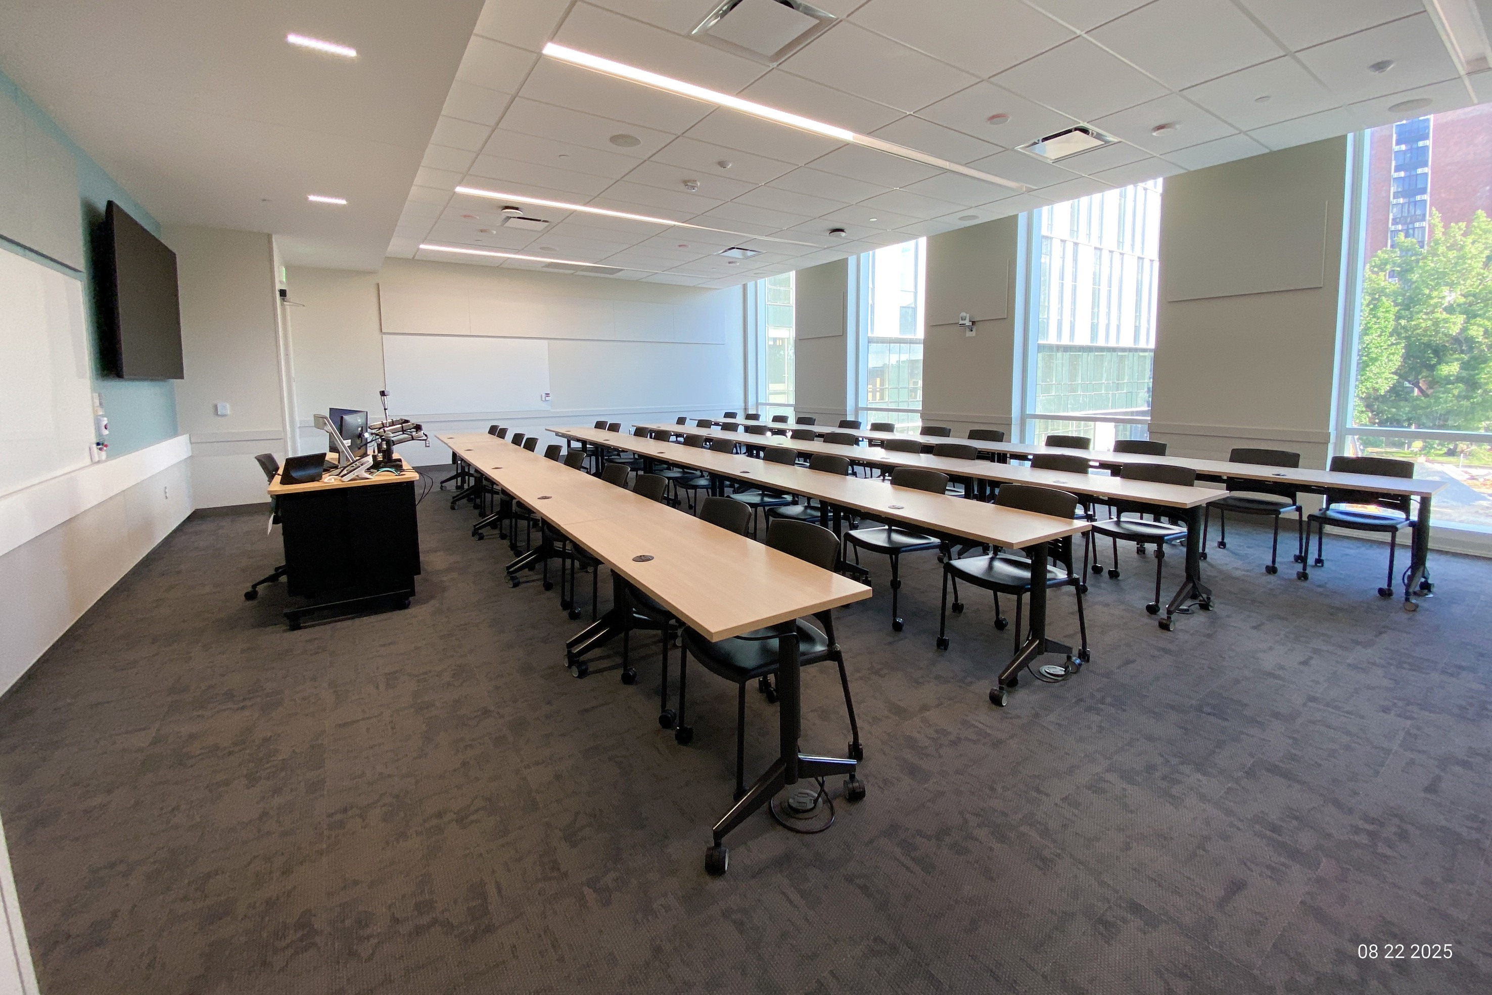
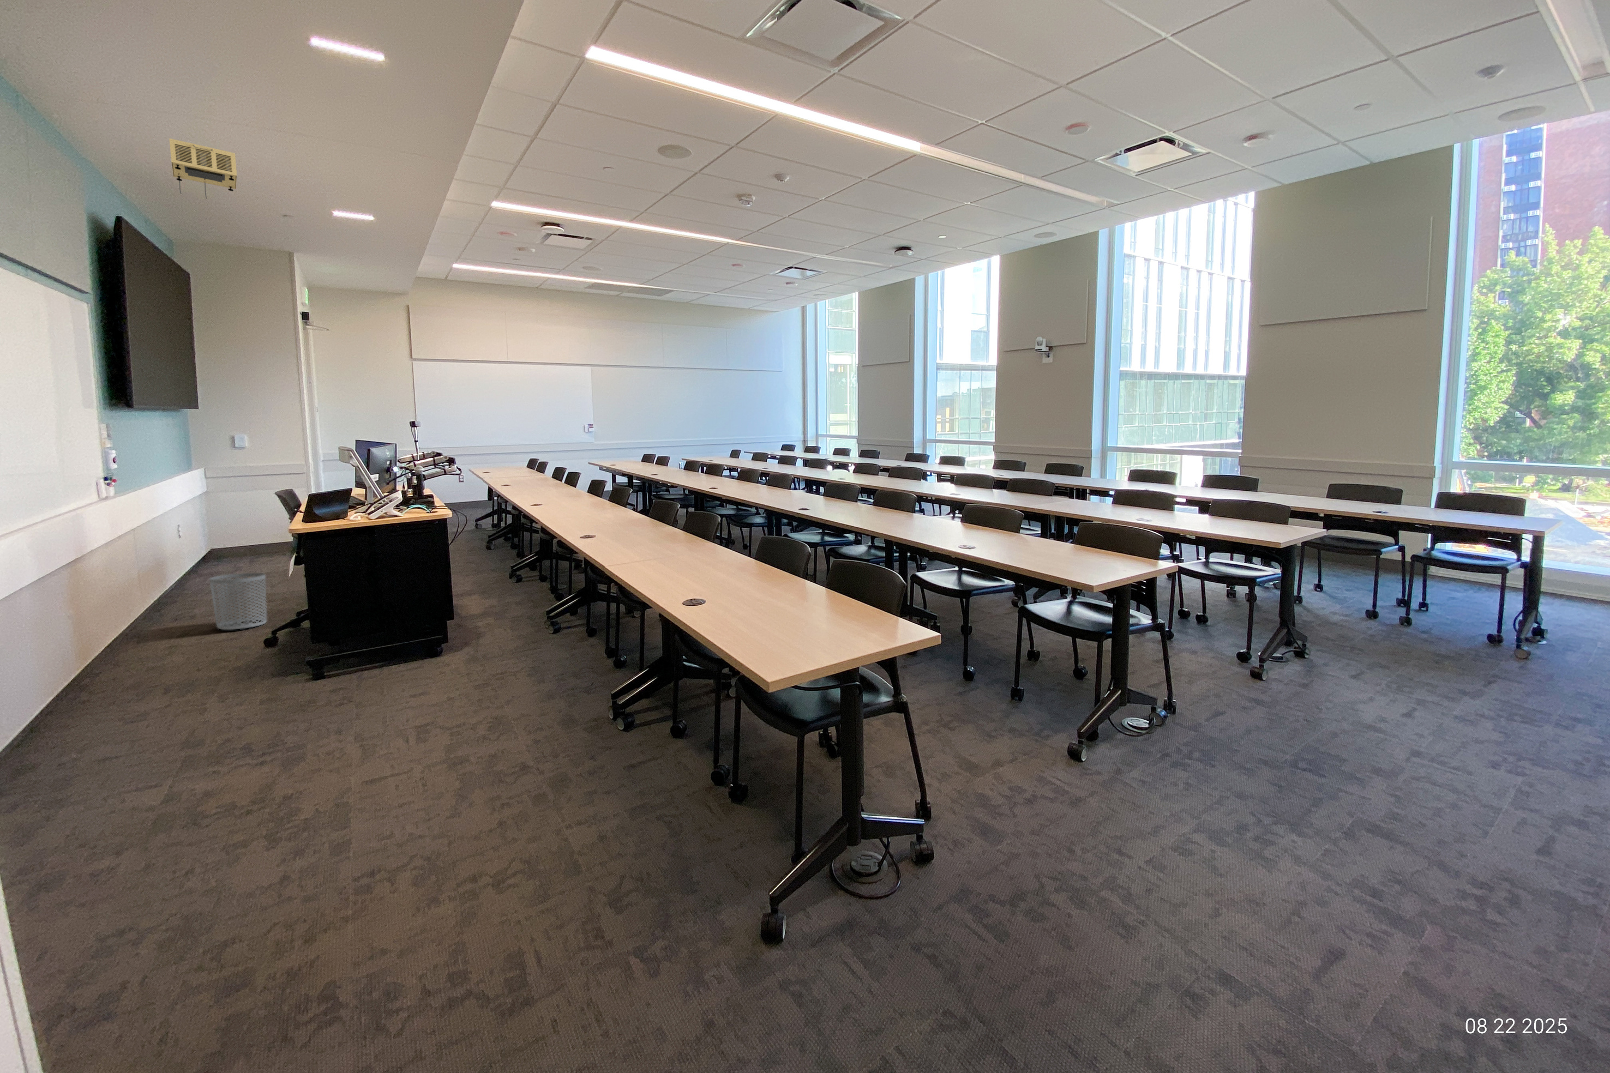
+ waste bin (240, 601)
+ projector (205, 170)
